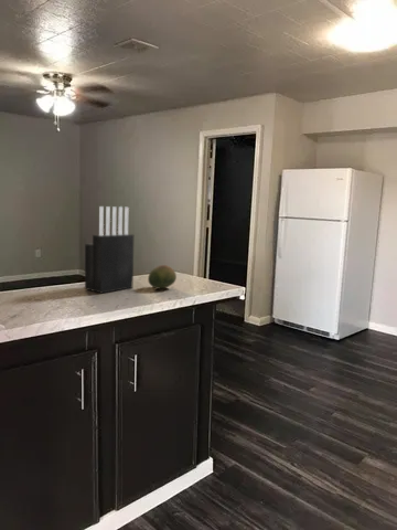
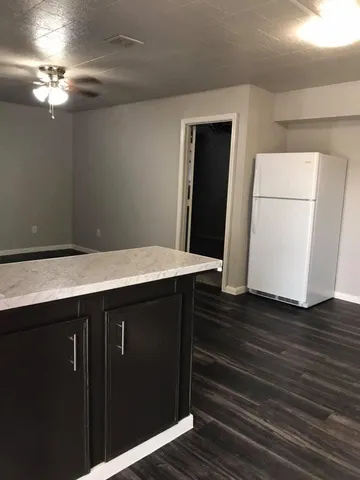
- fruit (161, 277)
- knife block (107, 247)
